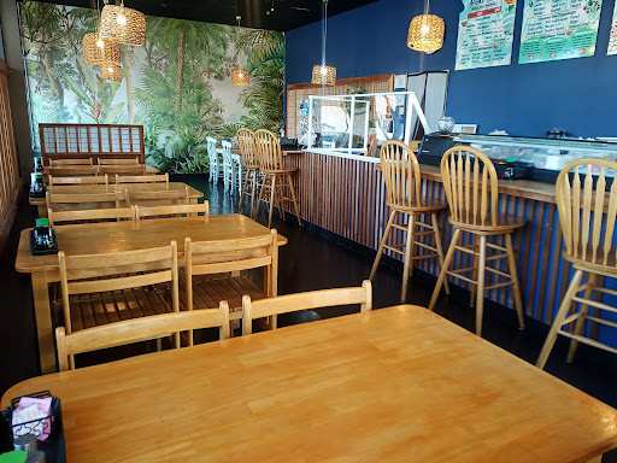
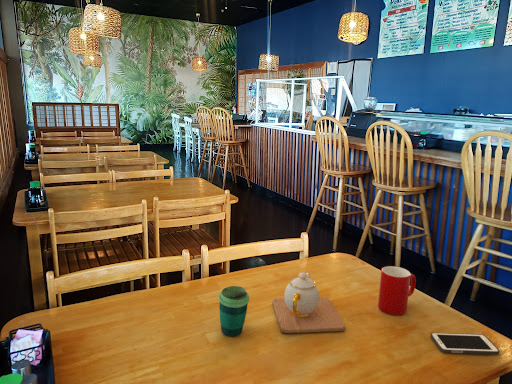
+ teapot (307, 294)
+ cup (233, 312)
+ cell phone (463, 343)
+ cup (399, 290)
